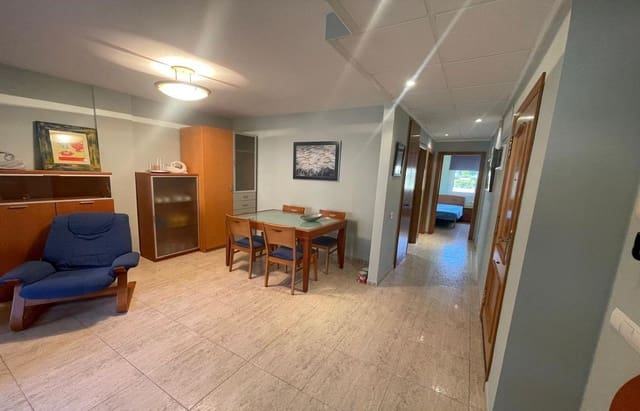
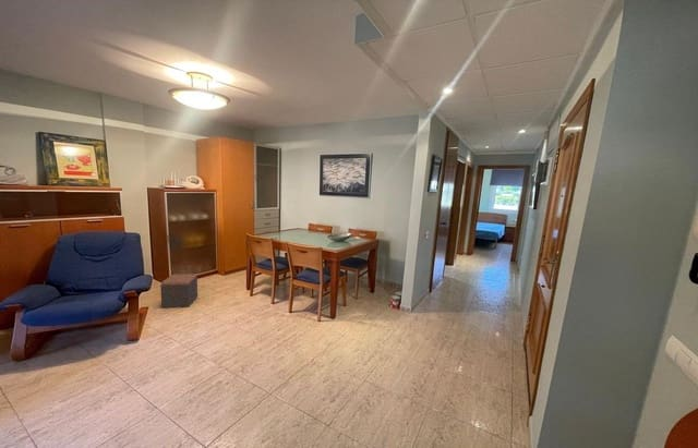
+ footstool (180, 289)
